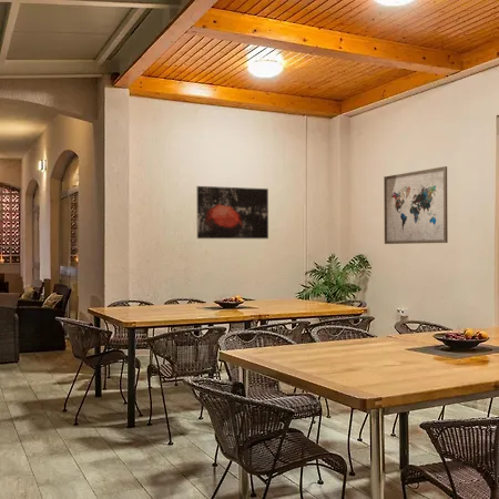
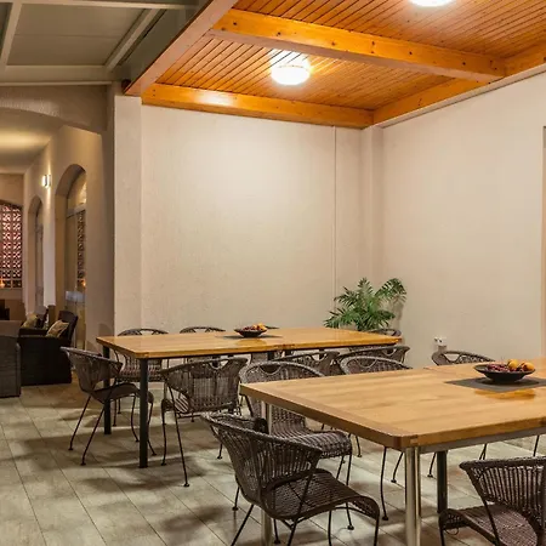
- wall art (233, 213)
- wall art (414, 207)
